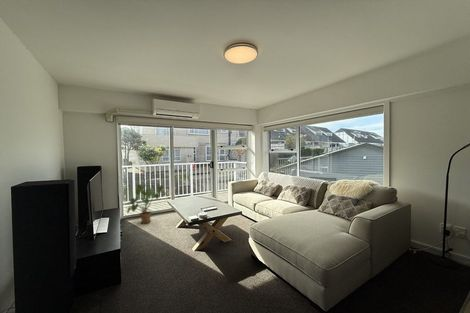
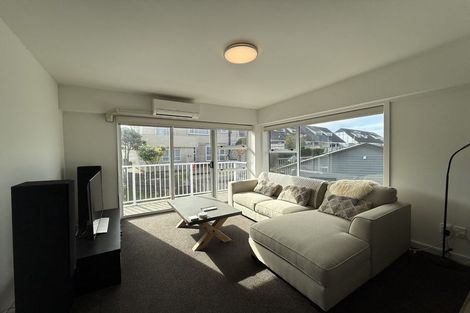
- house plant (148, 202)
